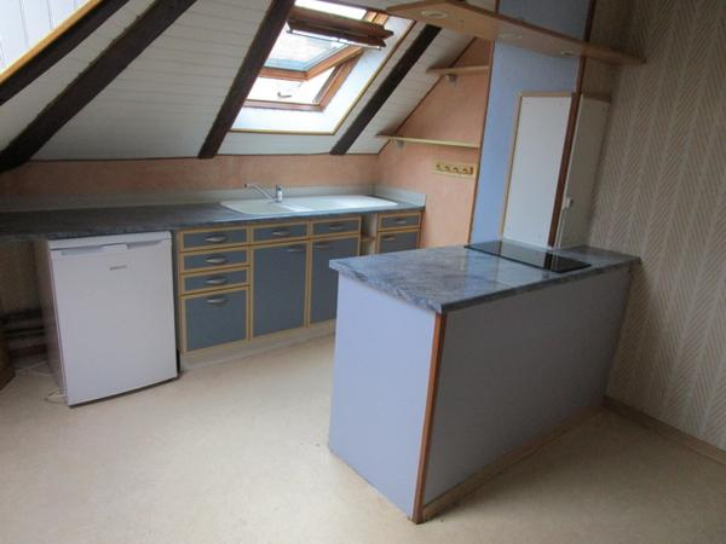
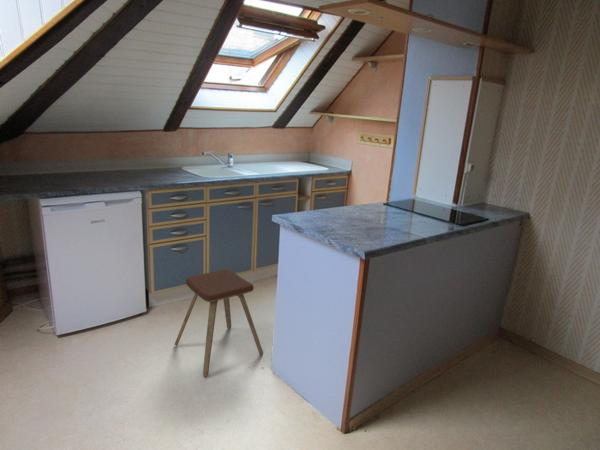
+ music stool (215, 315)
